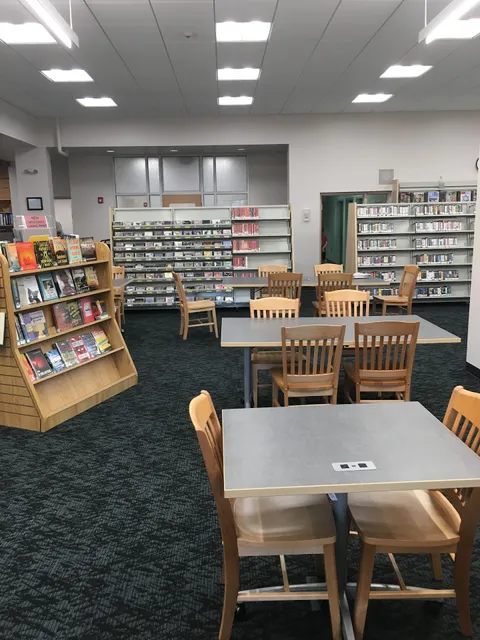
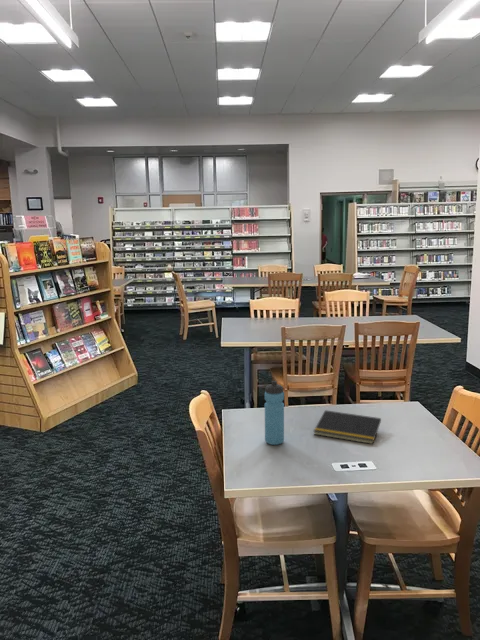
+ notepad (347, 426)
+ water bottle (274, 411)
